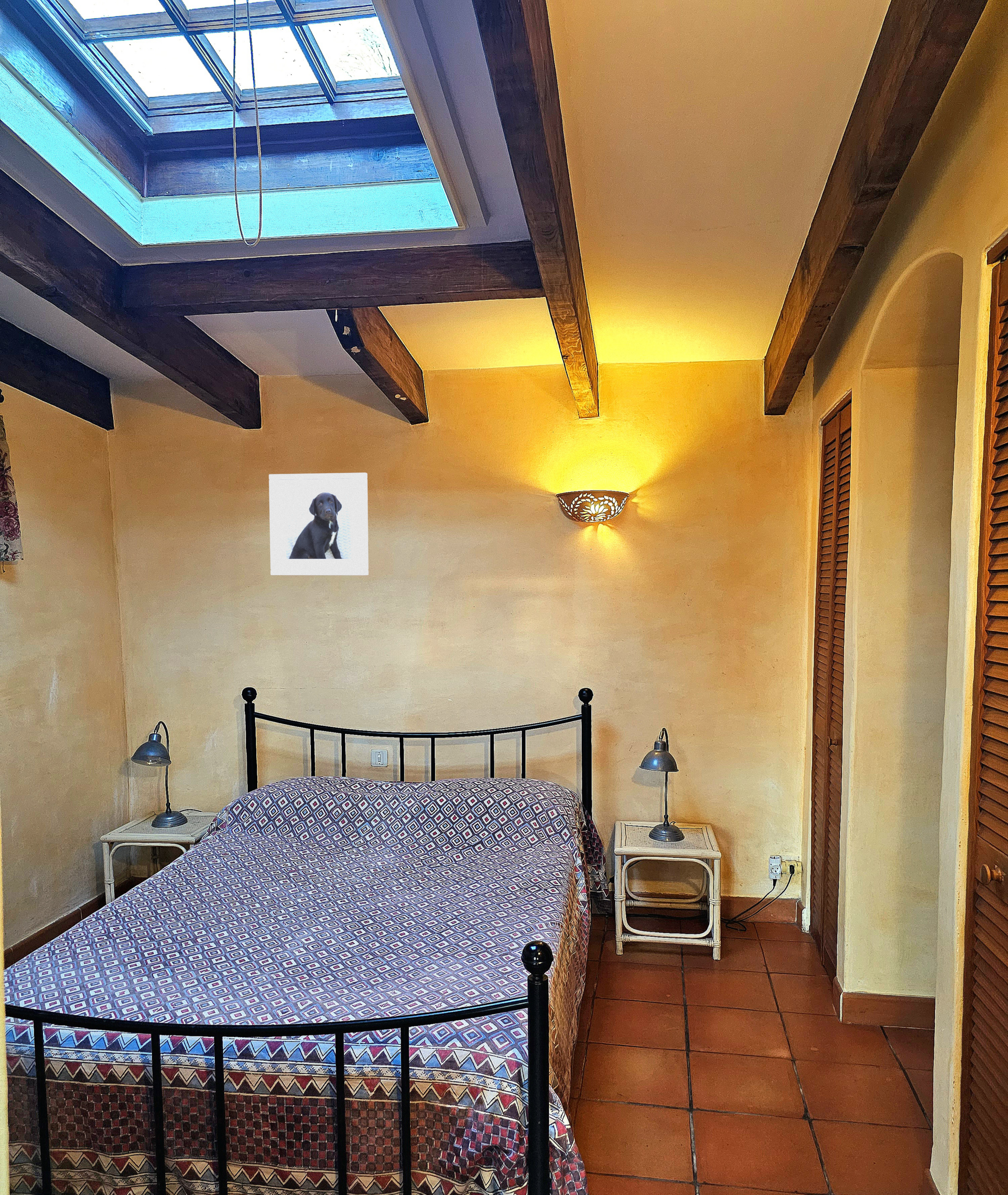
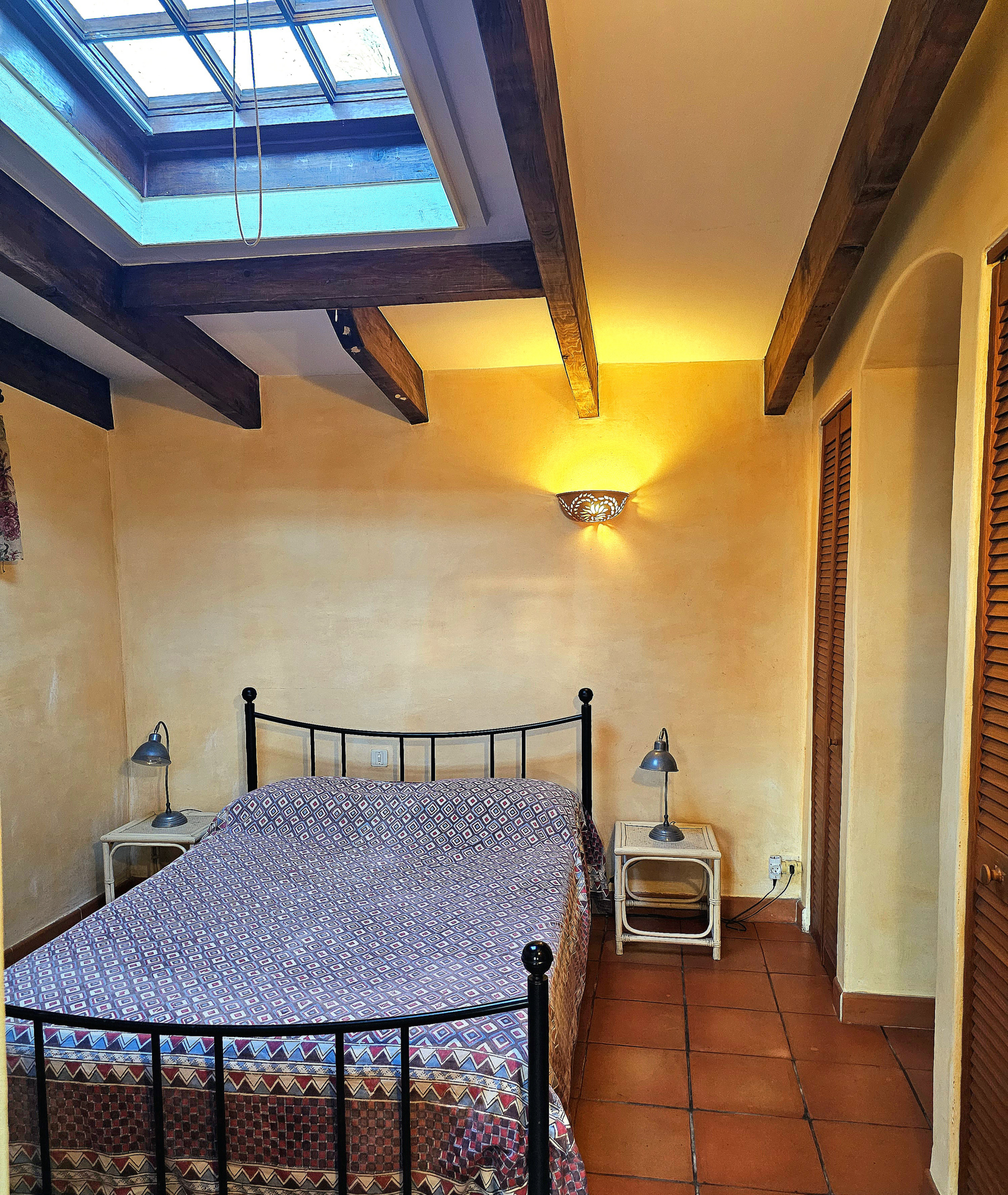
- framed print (318, 524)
